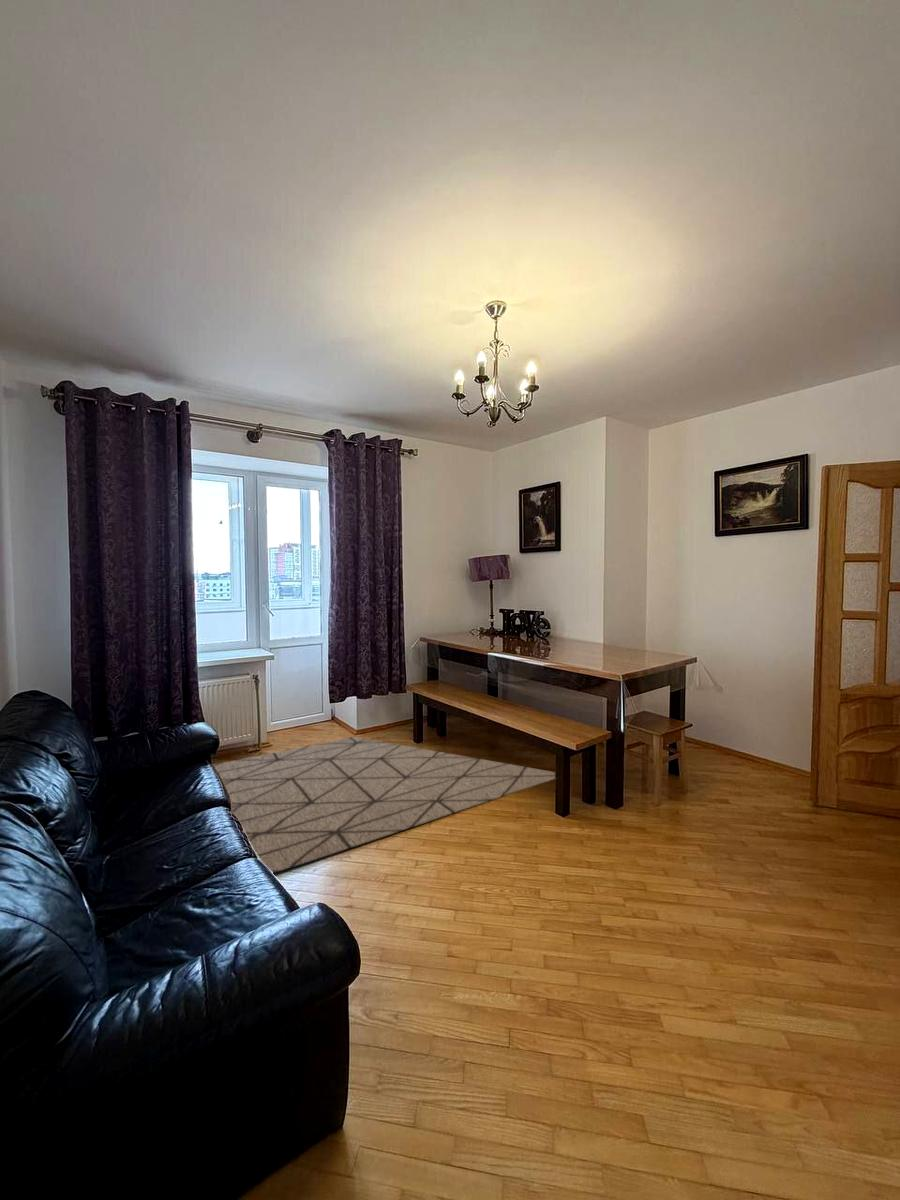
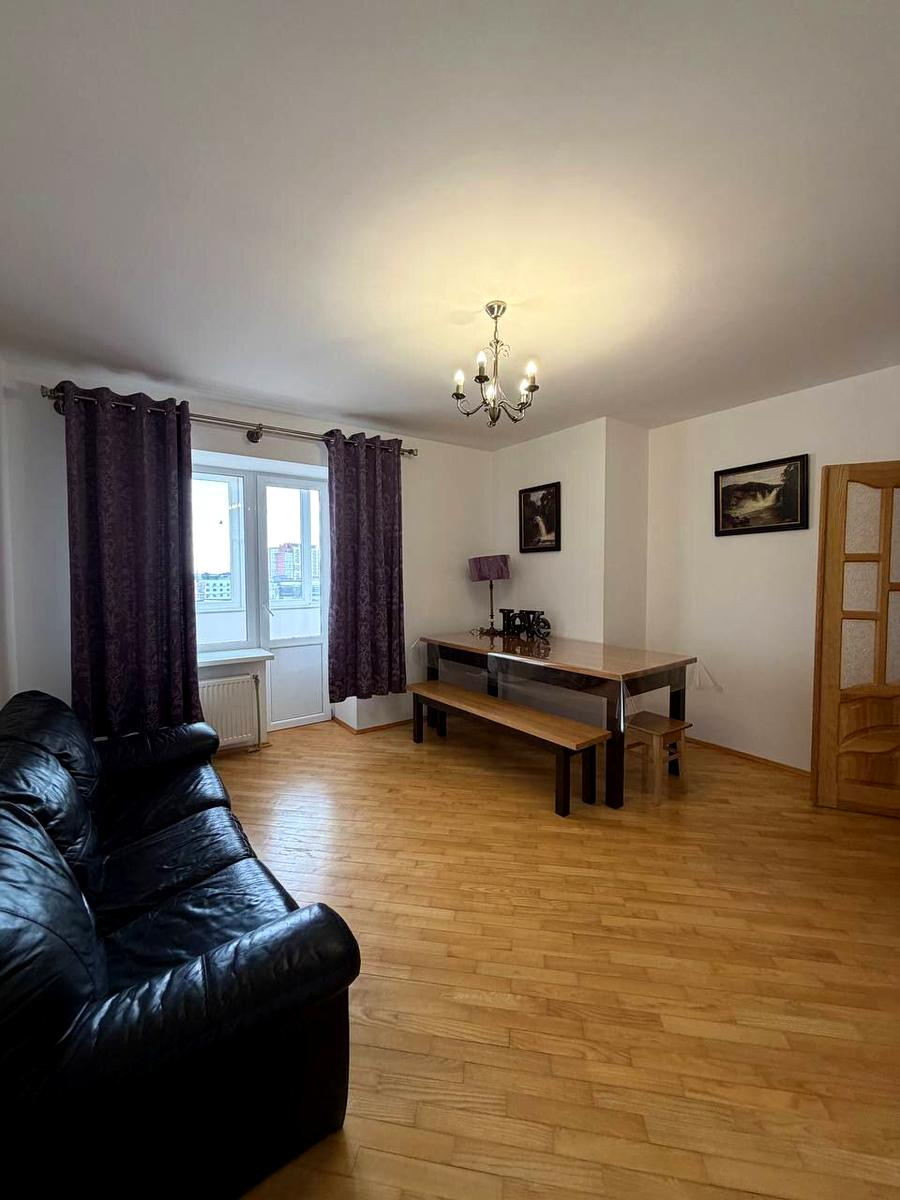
- rug (348, 778)
